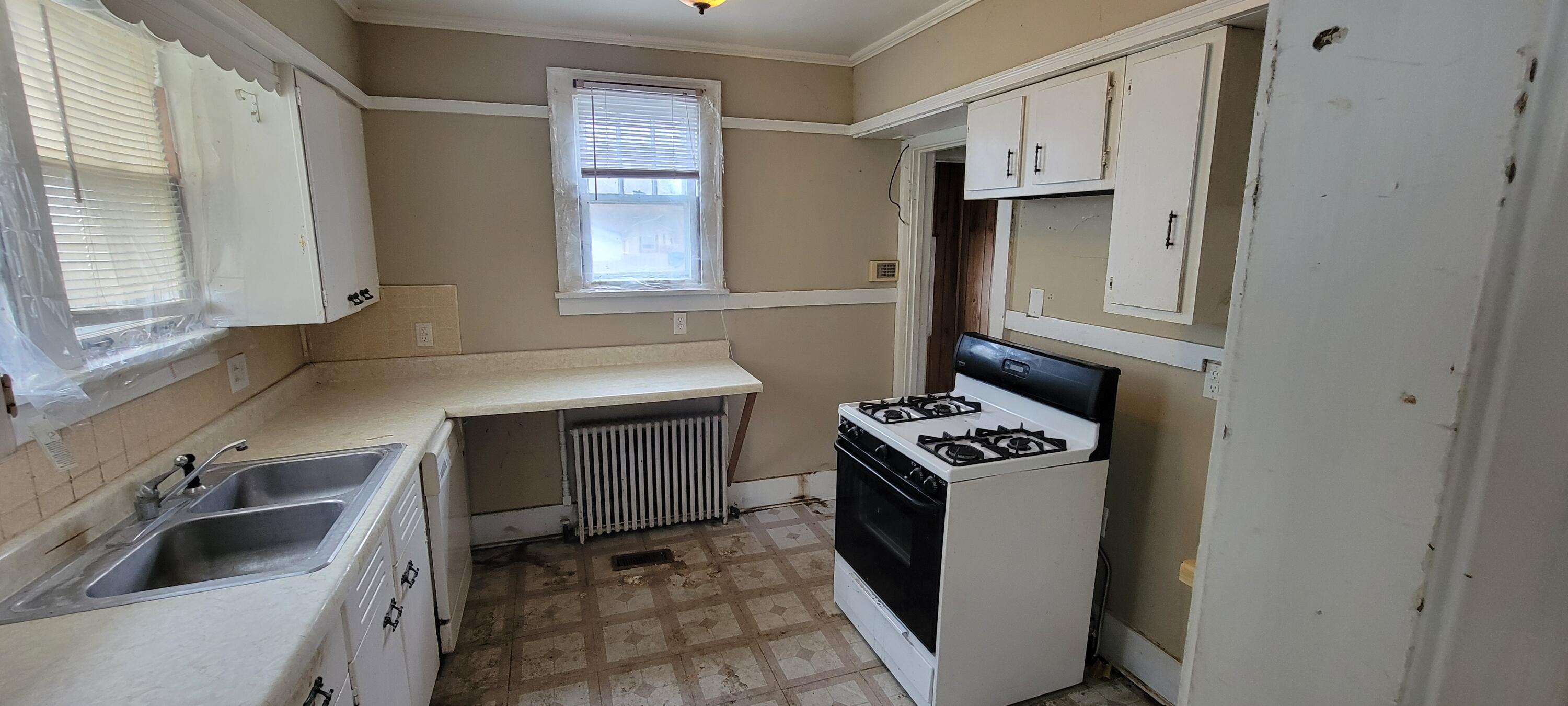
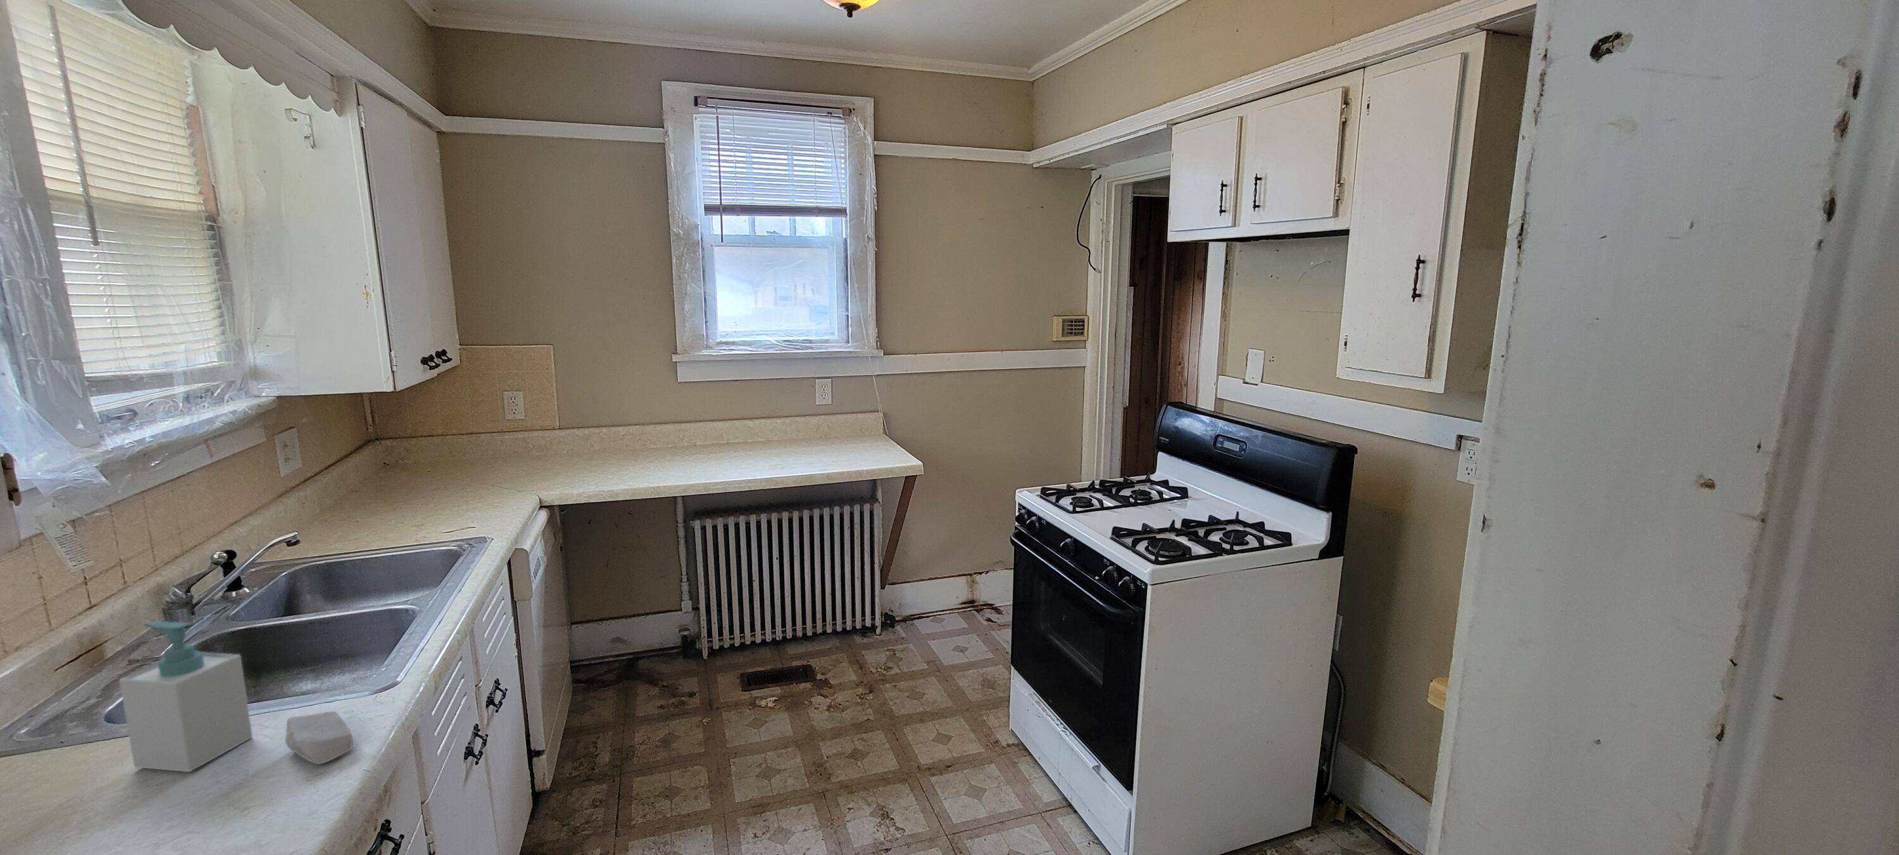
+ soap bar (319, 735)
+ soap bottle (184, 688)
